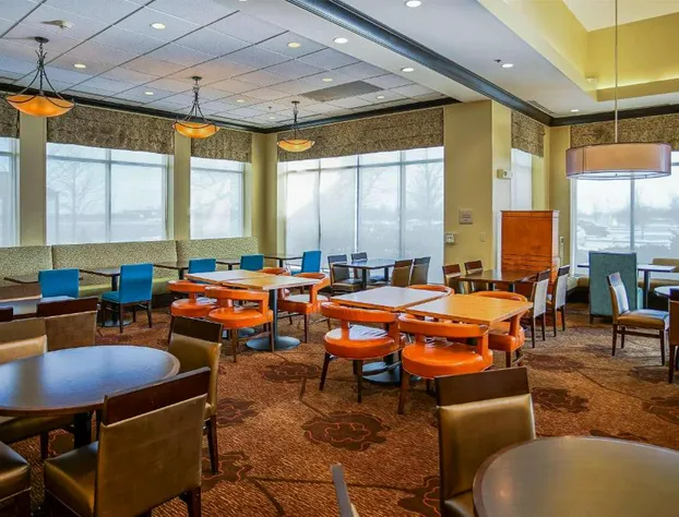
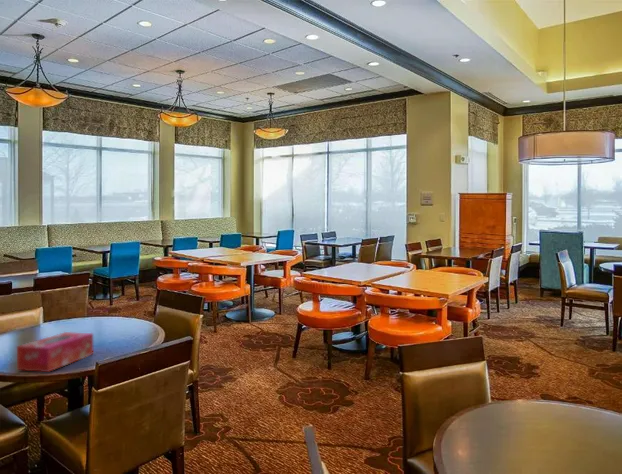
+ tissue box (57, 350)
